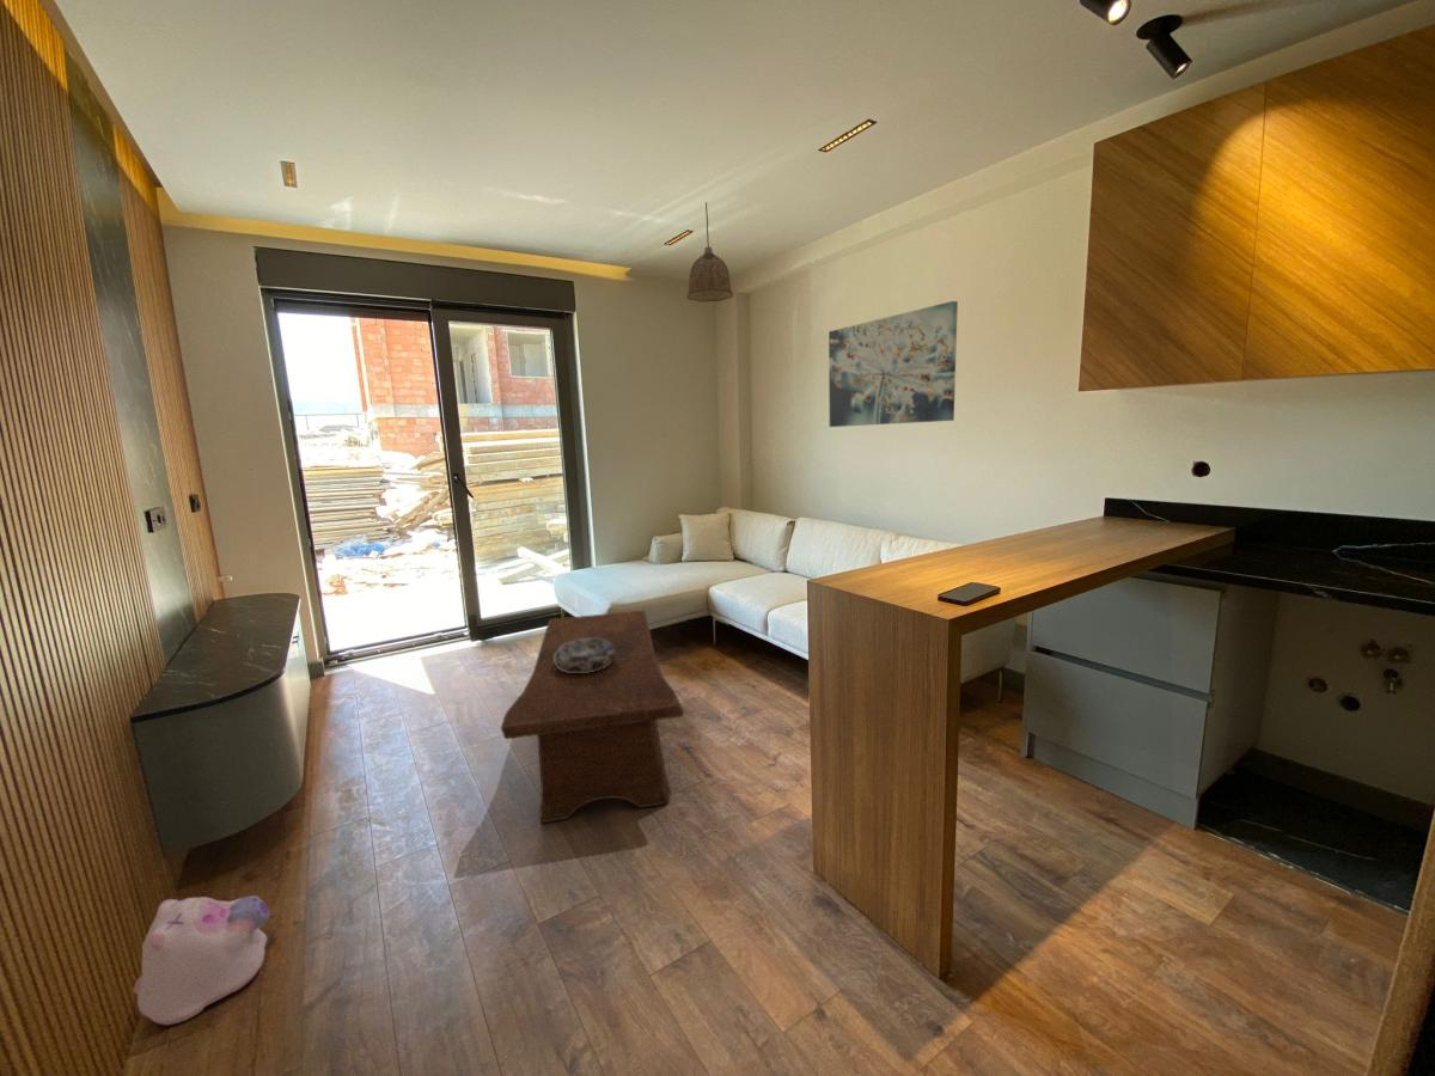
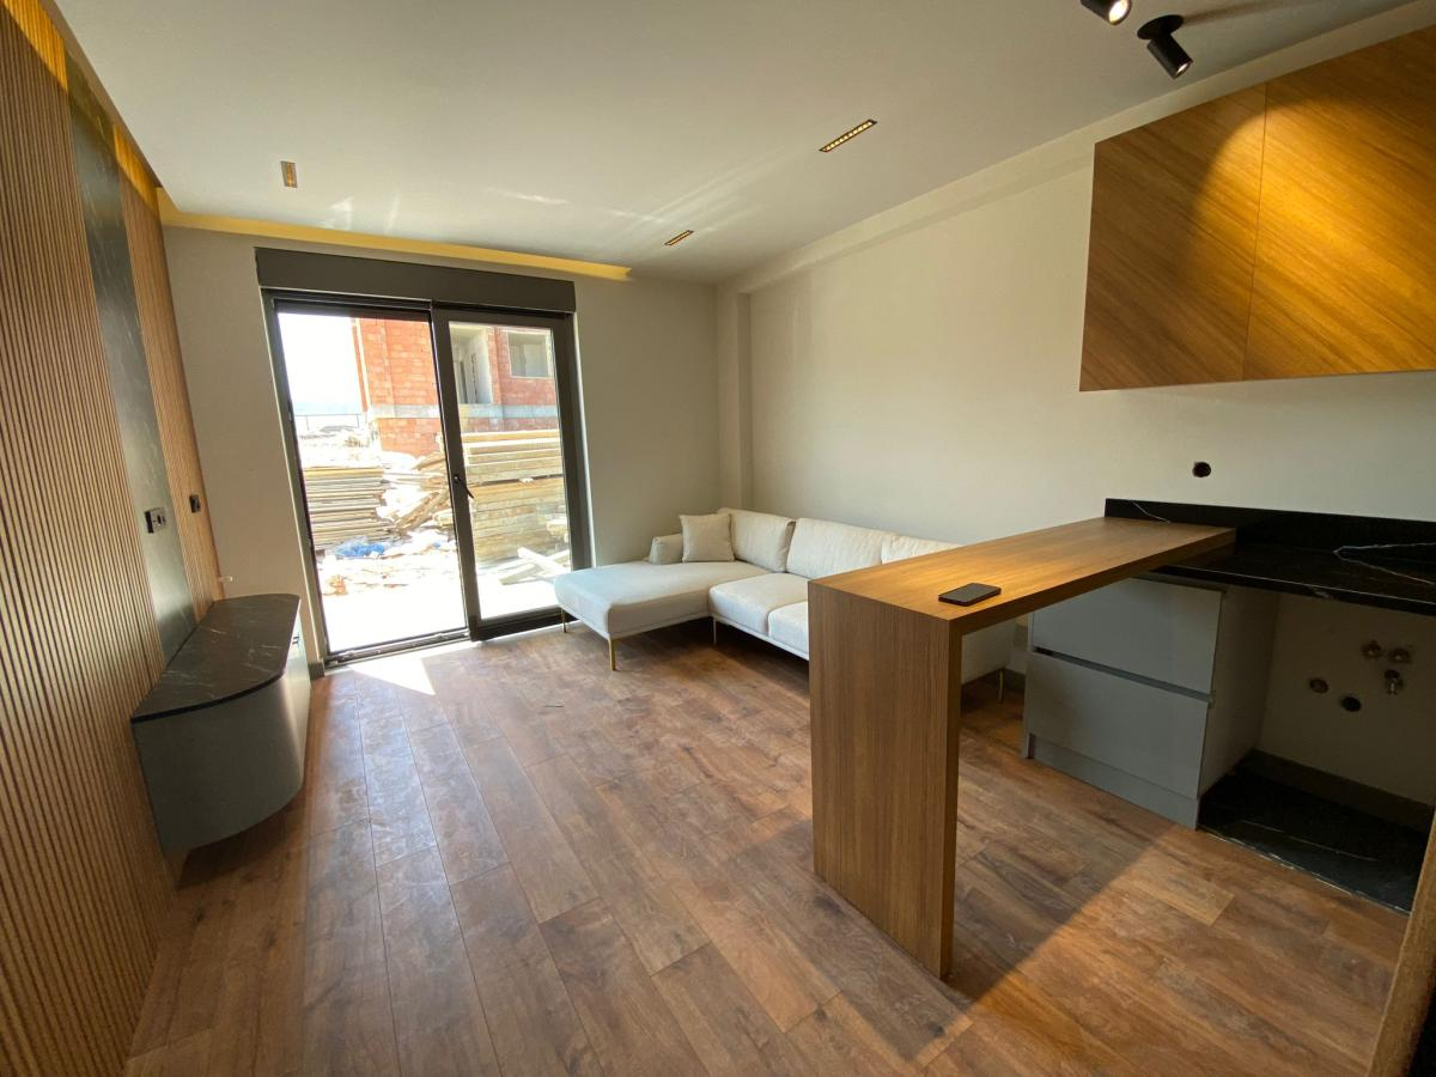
- plush toy (203, 940)
- wall art (885, 372)
- coffee table (599, 698)
- decorative bowl (584, 655)
- pendant lamp (708, 250)
